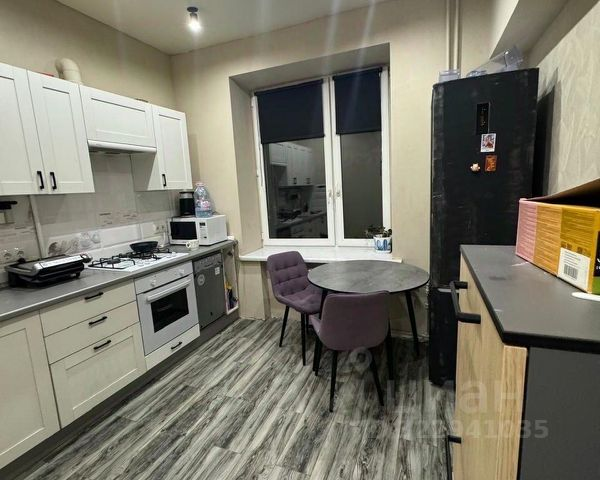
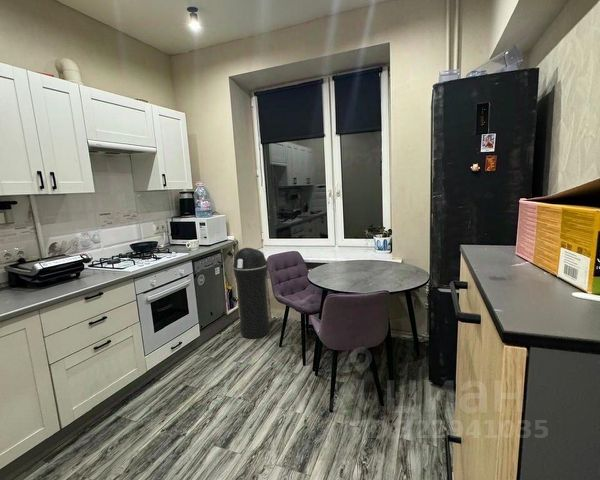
+ trash can (251, 290)
